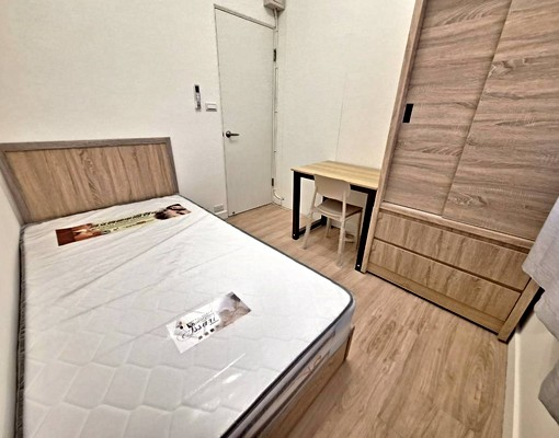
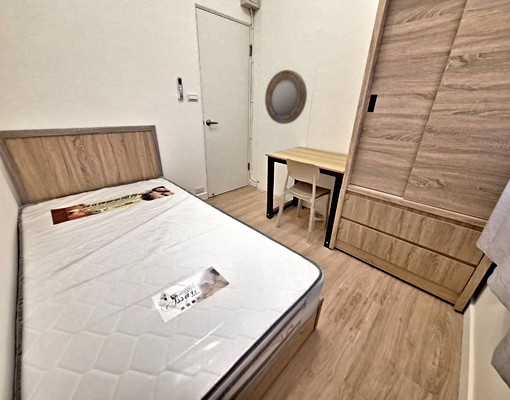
+ home mirror (284, 98)
